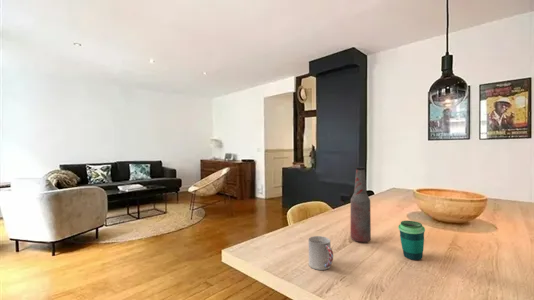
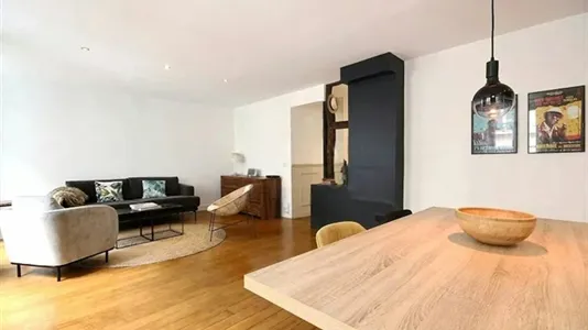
- cup (411, 240)
- cup (322, 254)
- bottle (360, 203)
